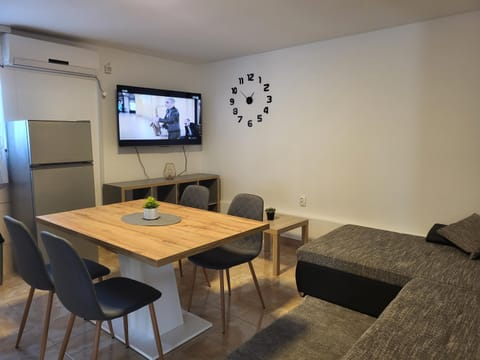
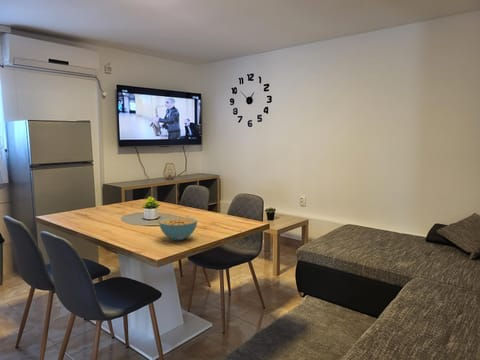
+ cereal bowl (178, 230)
